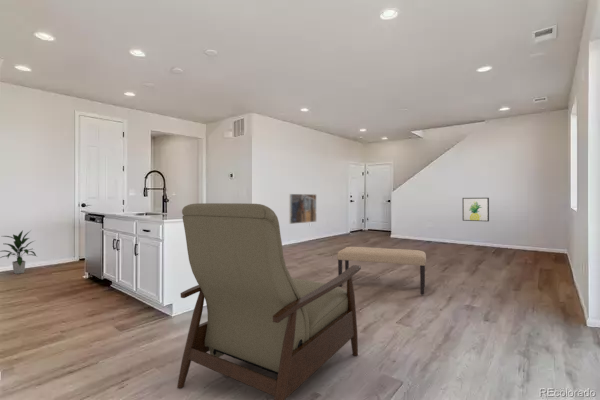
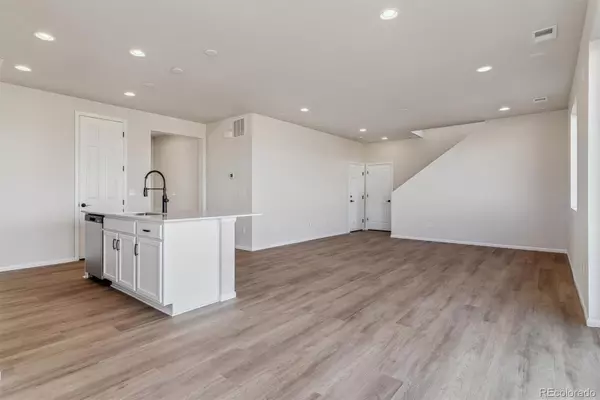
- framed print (303, 208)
- indoor plant (17, 251)
- bench (381, 262)
- chair (276, 285)
- wall art (475, 209)
